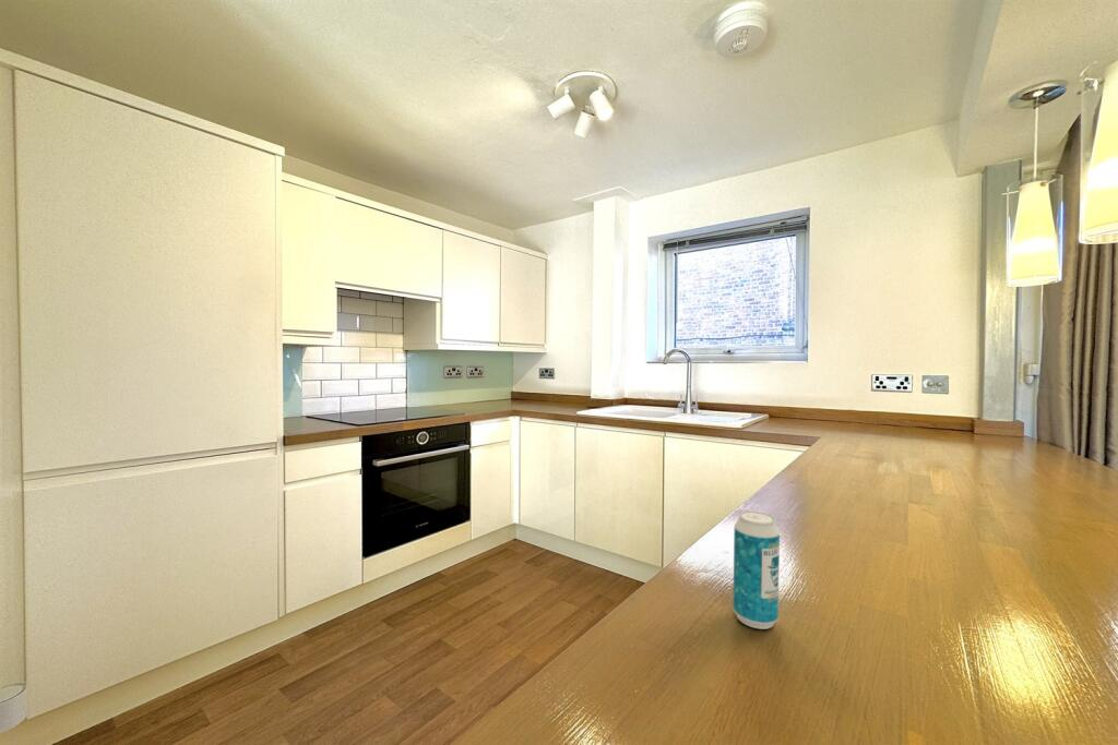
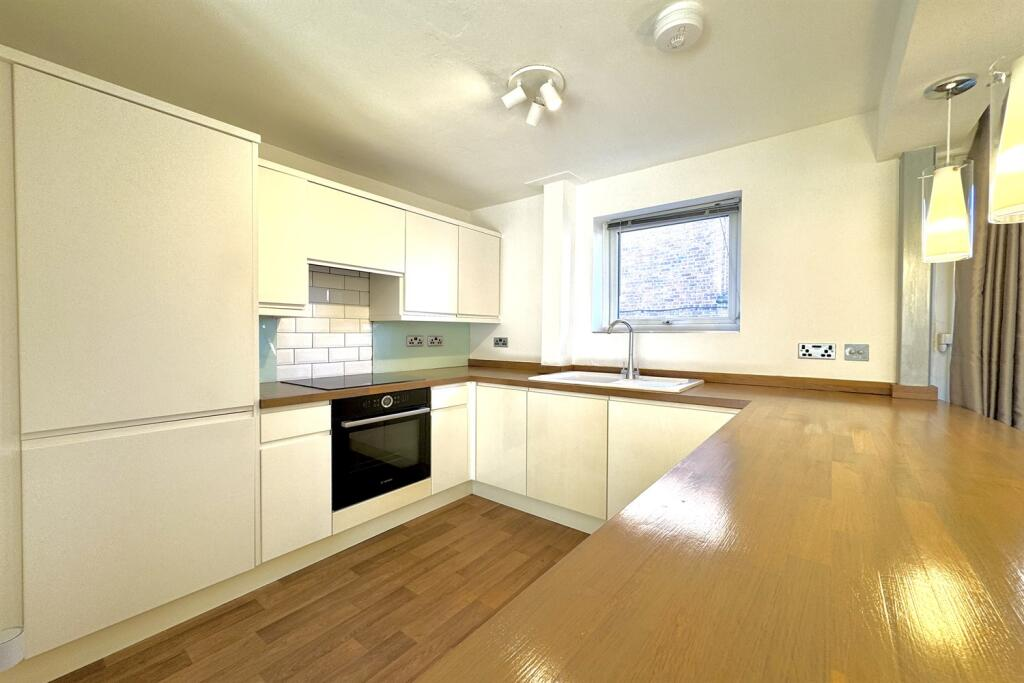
- beverage can (756, 567)
